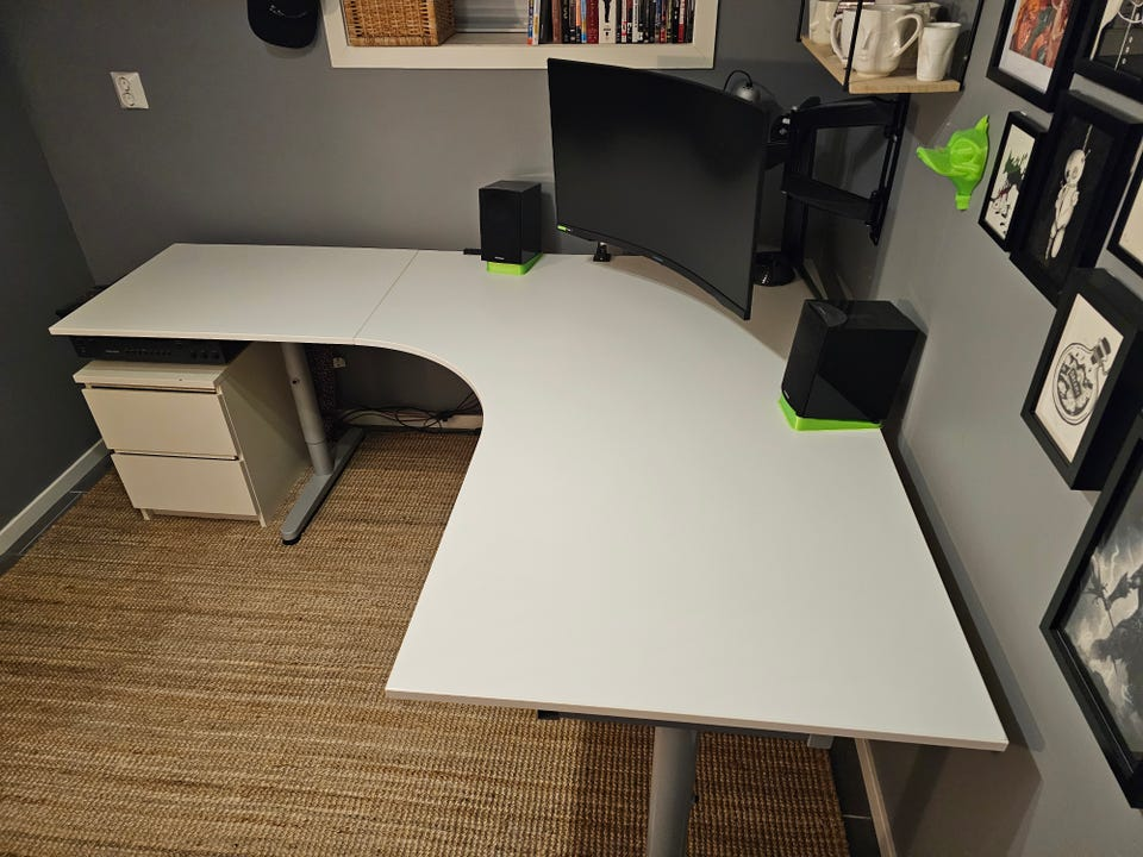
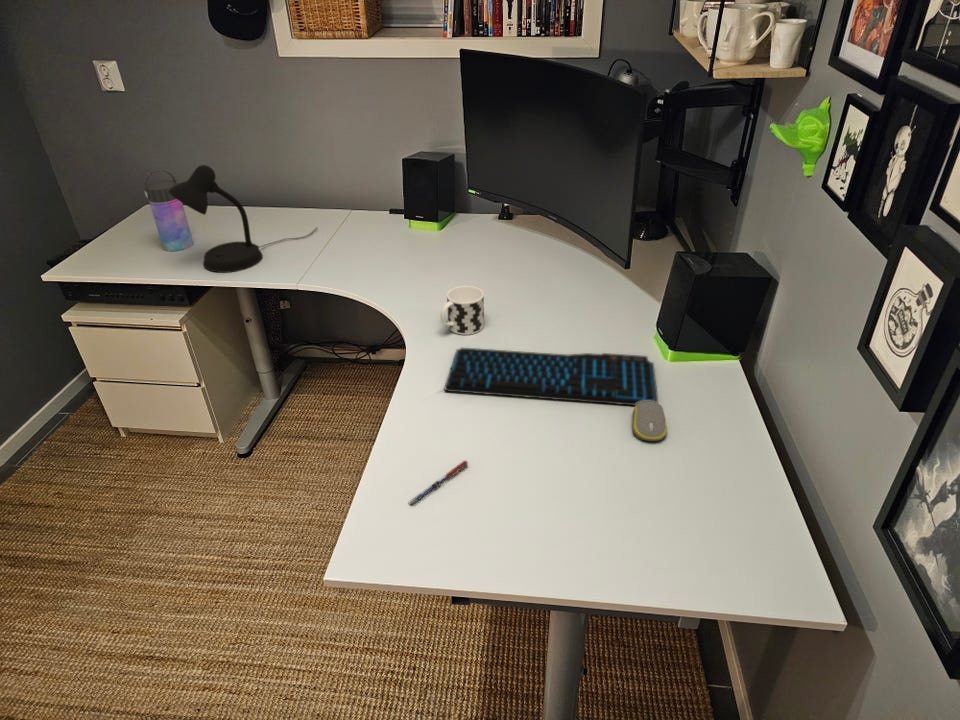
+ water bottle (167, 208)
+ keyboard (551, 371)
+ pen (439, 481)
+ computer mouse (649, 418)
+ cup (460, 312)
+ desk lamp (244, 209)
